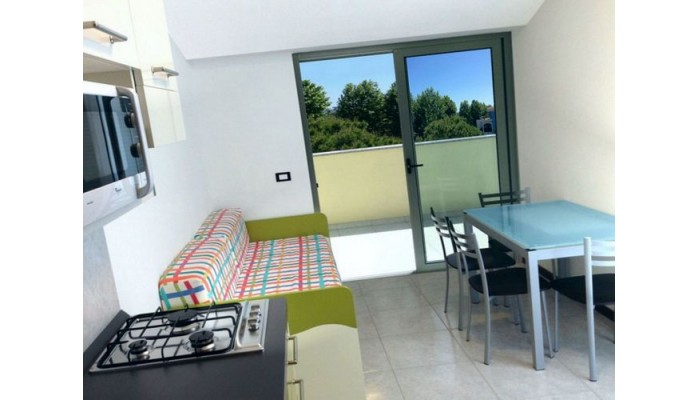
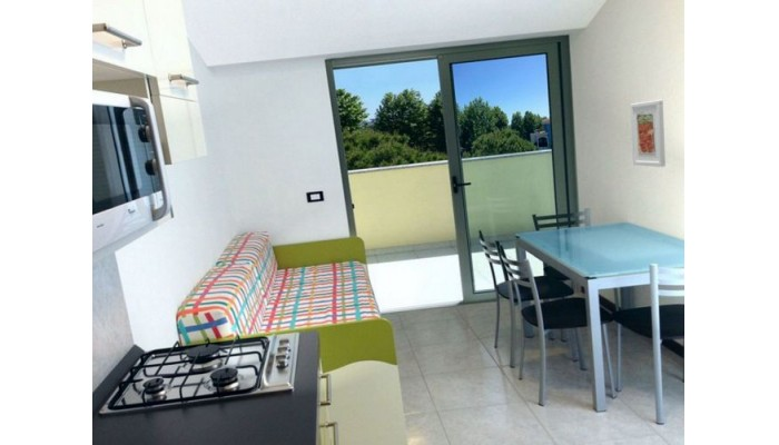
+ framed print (647, 134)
